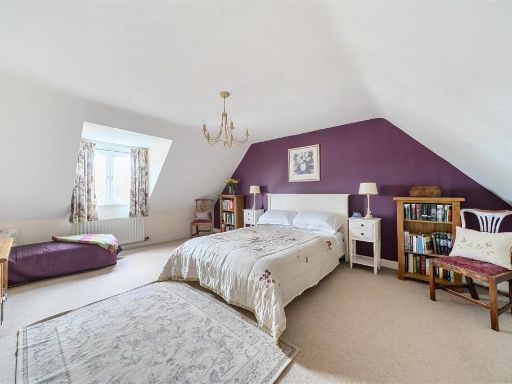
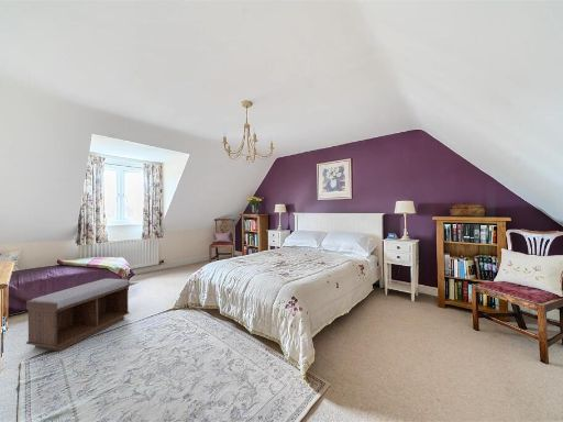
+ bench (85, 309)
